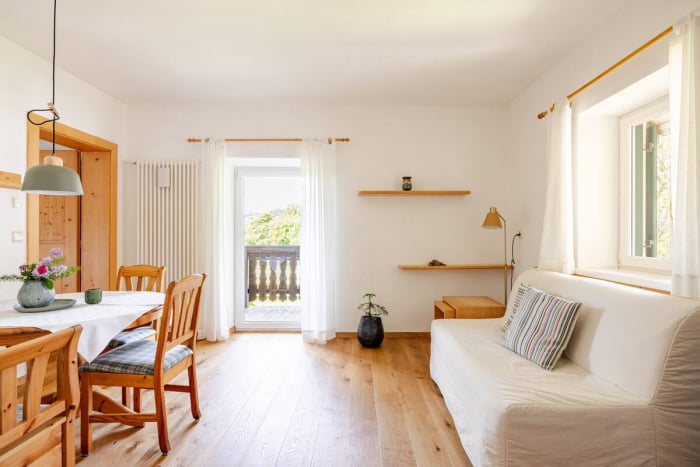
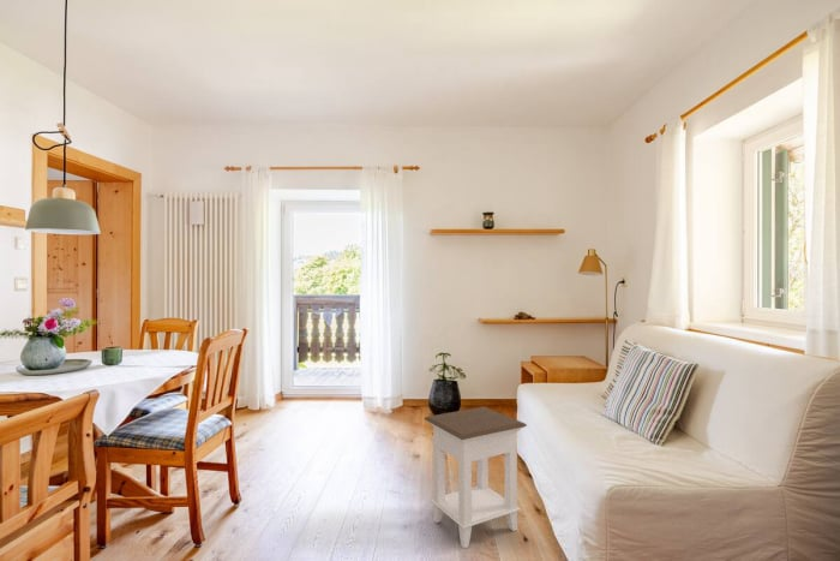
+ nightstand (476, 472)
